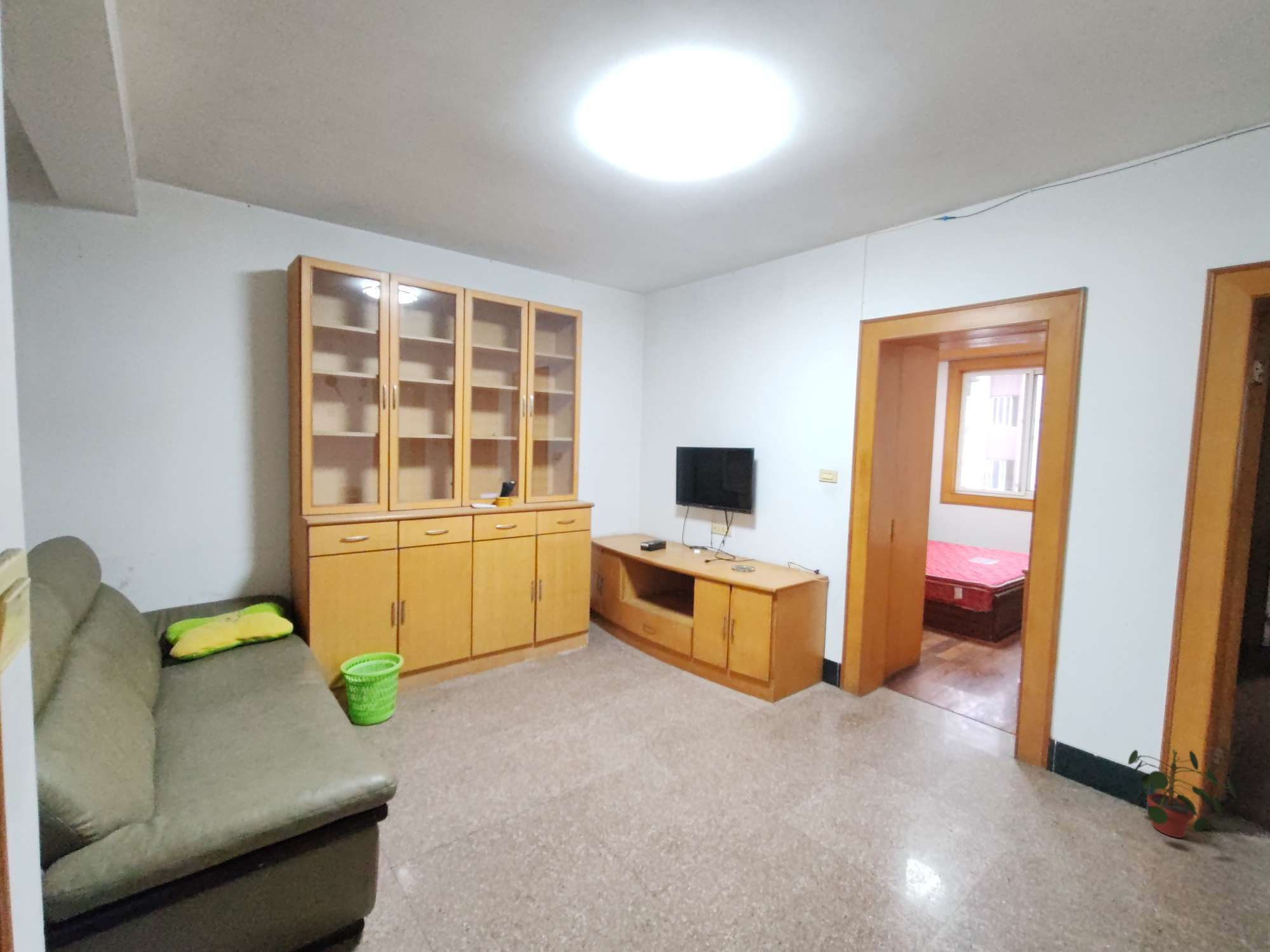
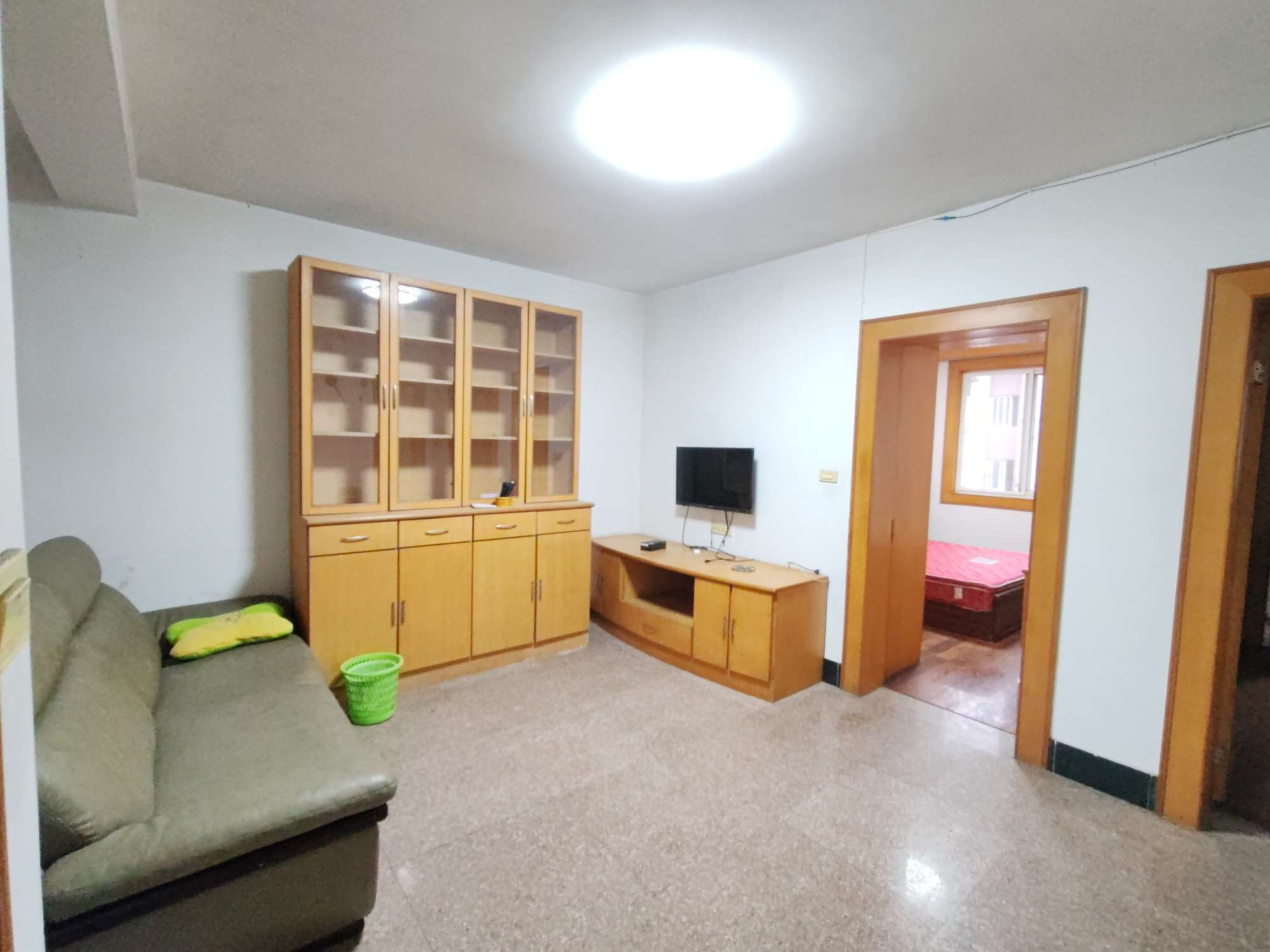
- potted plant (1179, 786)
